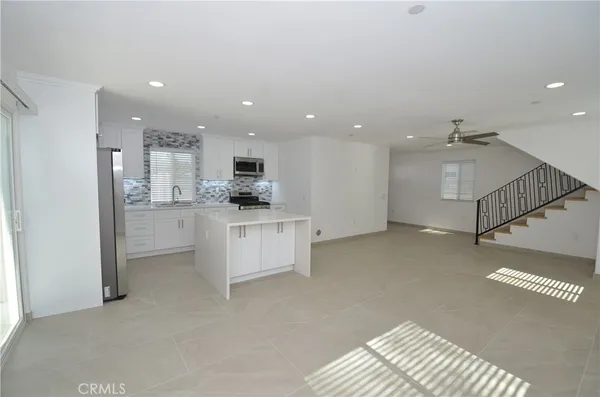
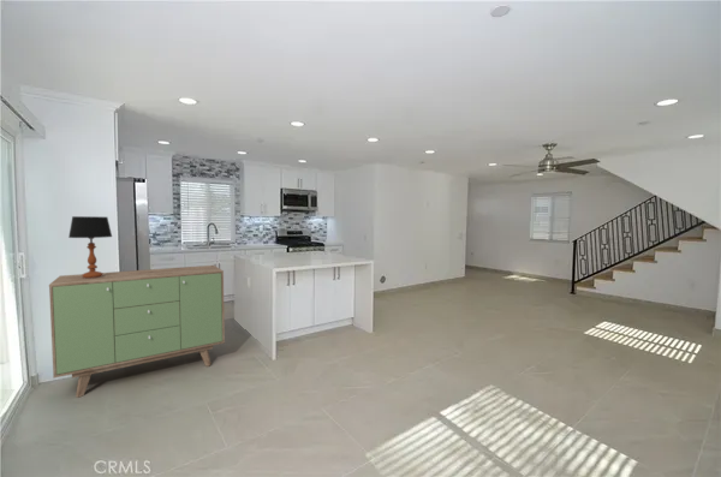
+ table lamp (91, 246)
+ sideboard (148, 322)
